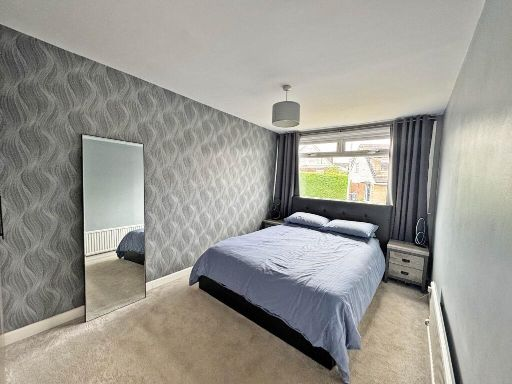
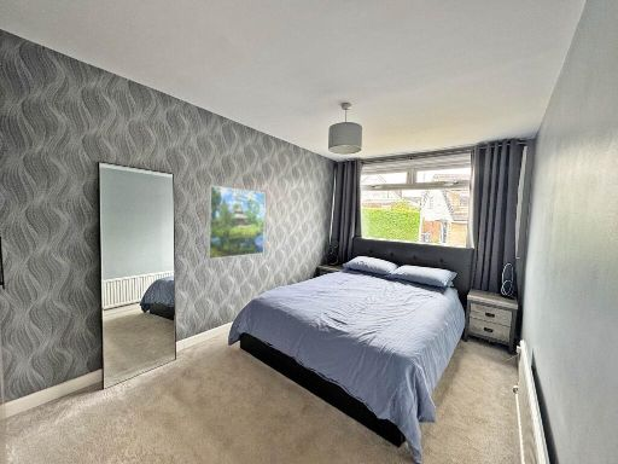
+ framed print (238, 222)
